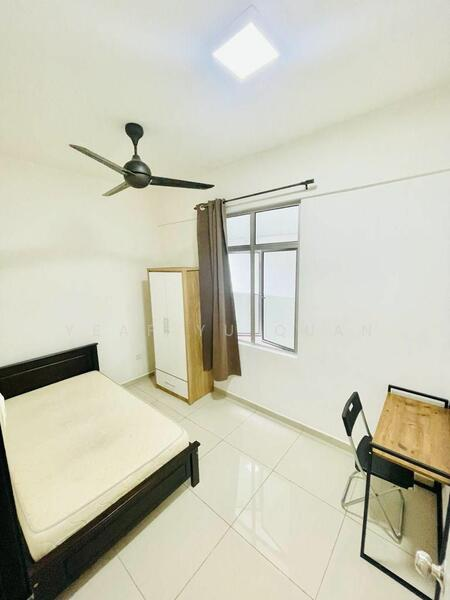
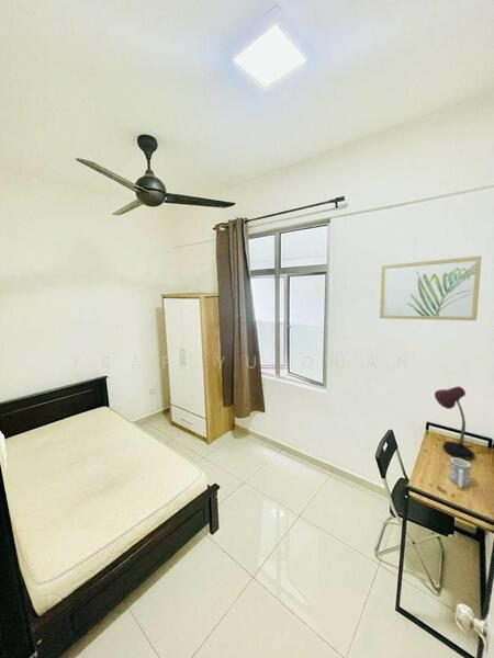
+ desk lamp (461, 416)
+ wall art (425, 291)
+ mug (460, 473)
